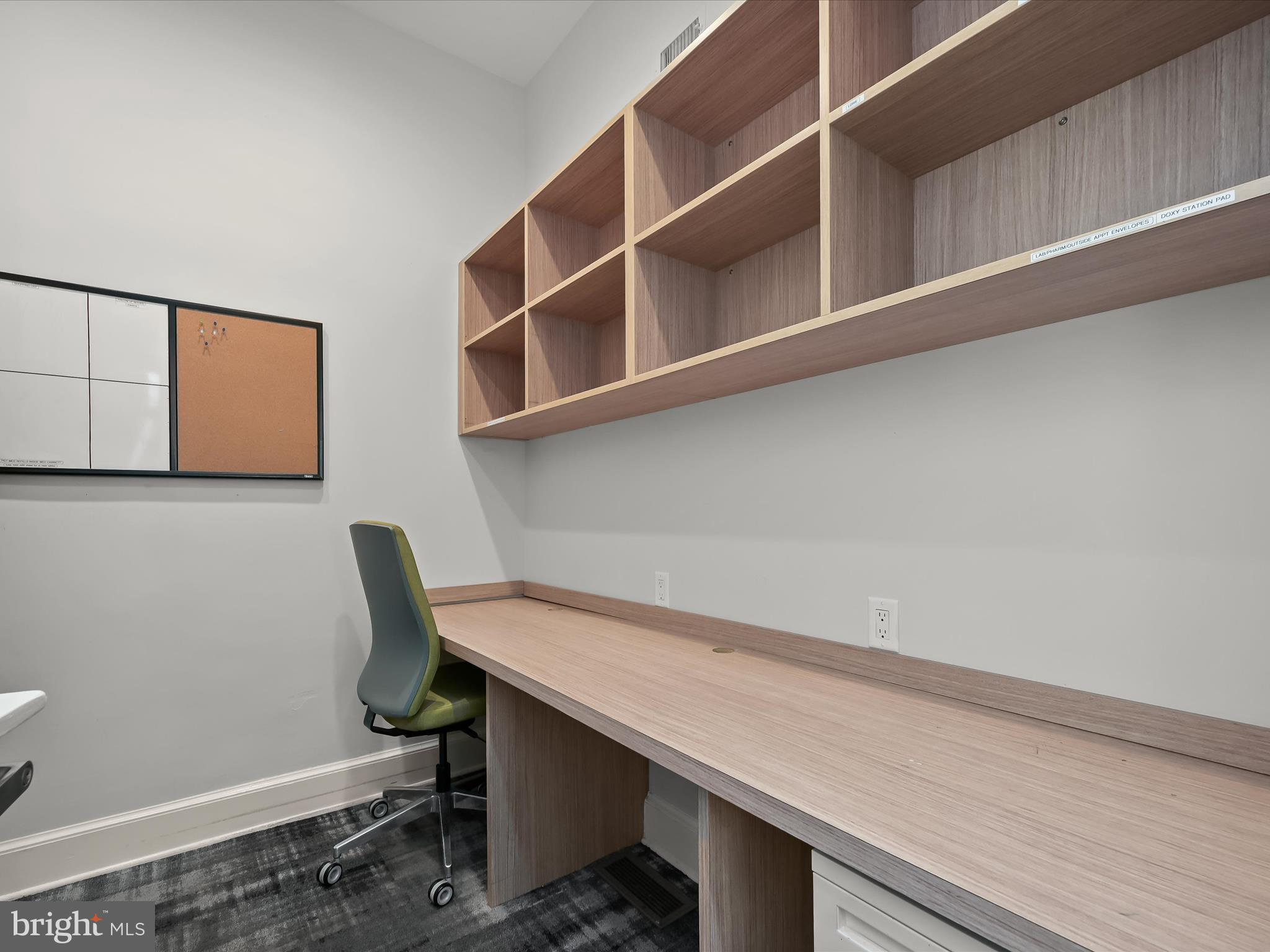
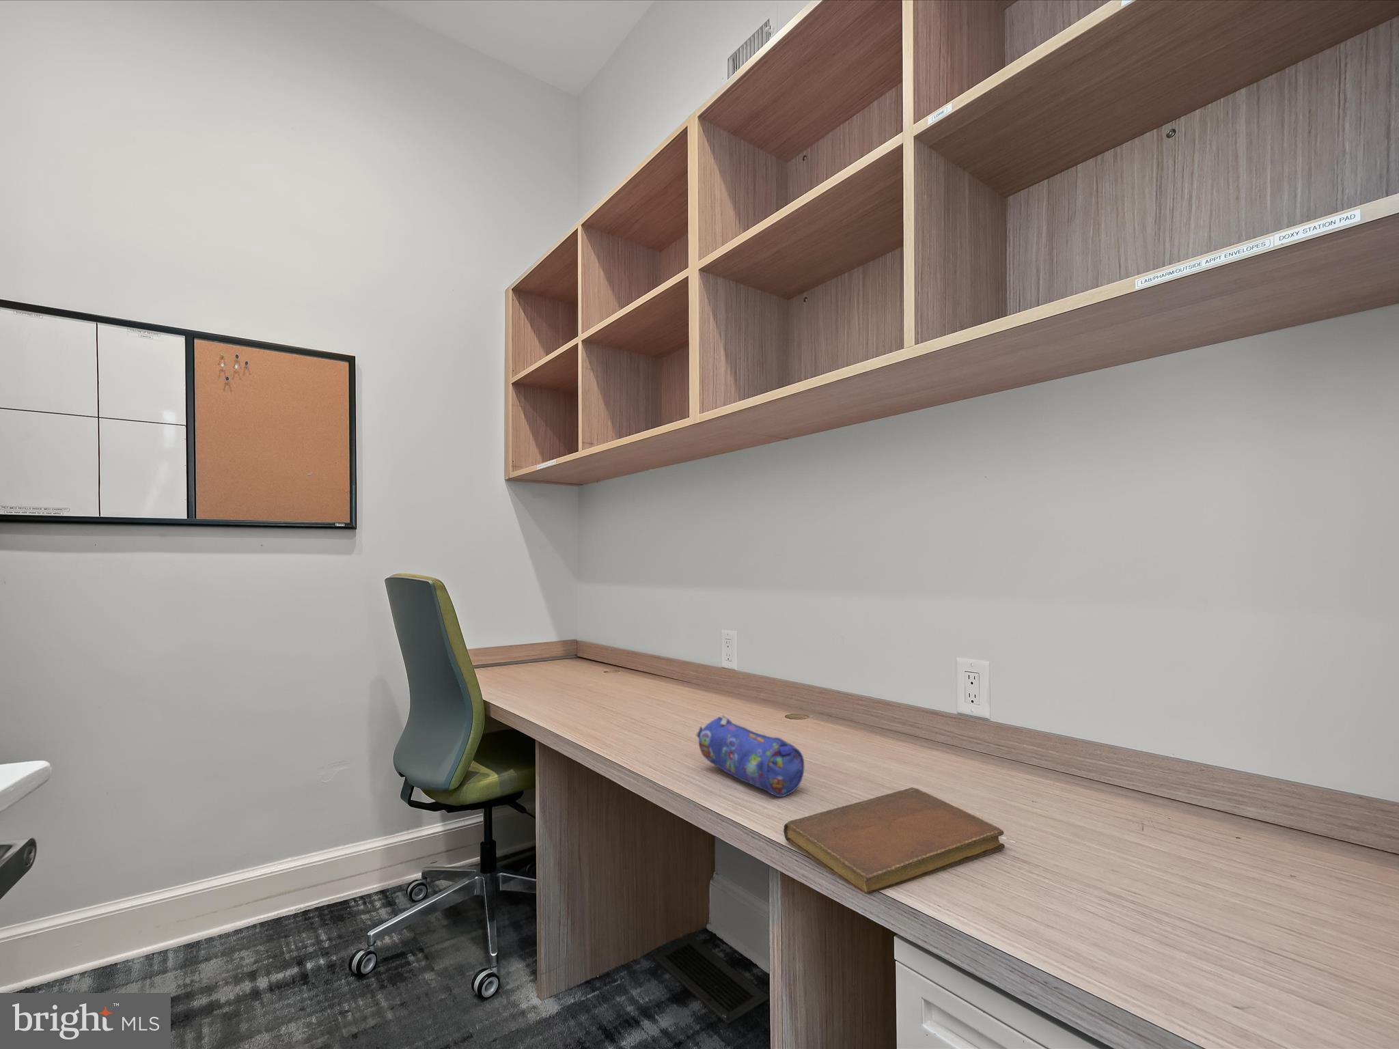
+ notebook (892, 834)
+ pencil case (748, 751)
